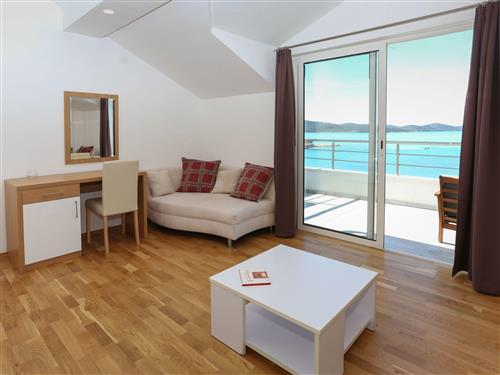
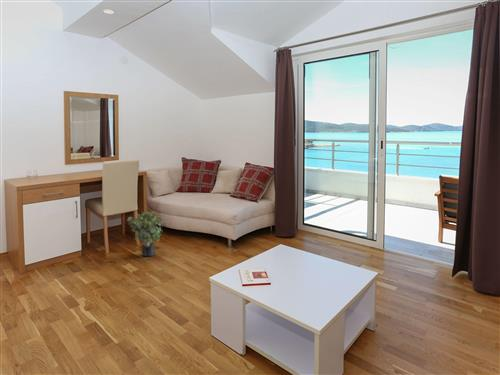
+ potted plant (144, 233)
